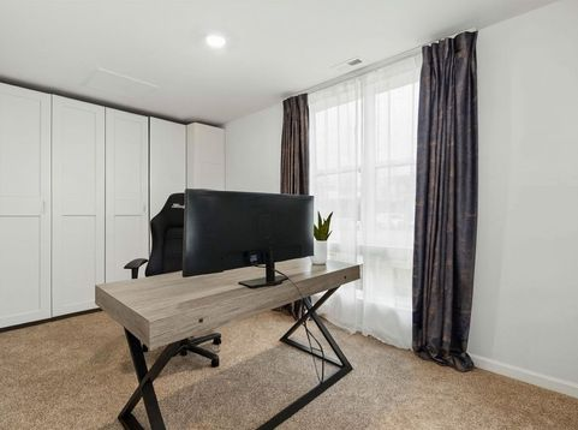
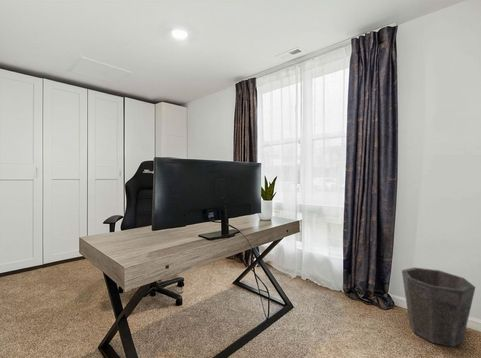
+ waste bin (435, 305)
